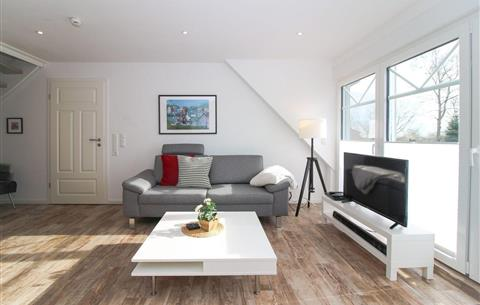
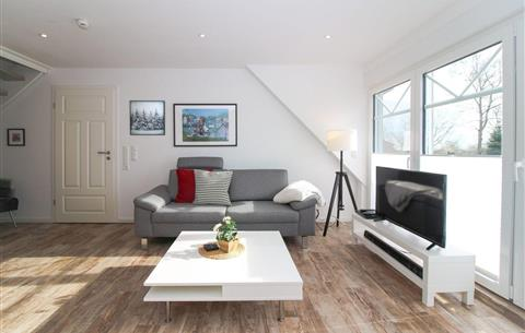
+ wall art (147, 118)
